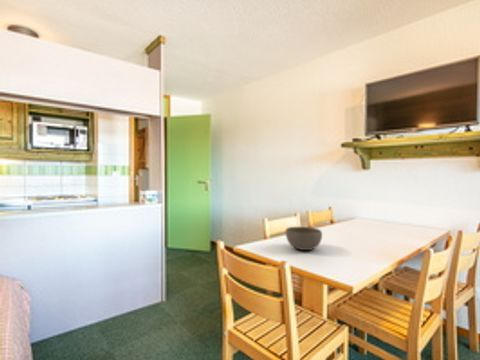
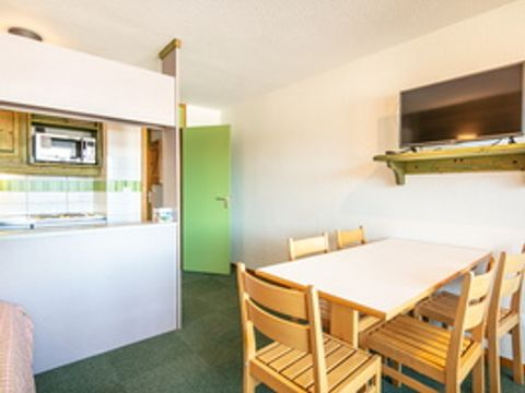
- bowl (303, 238)
